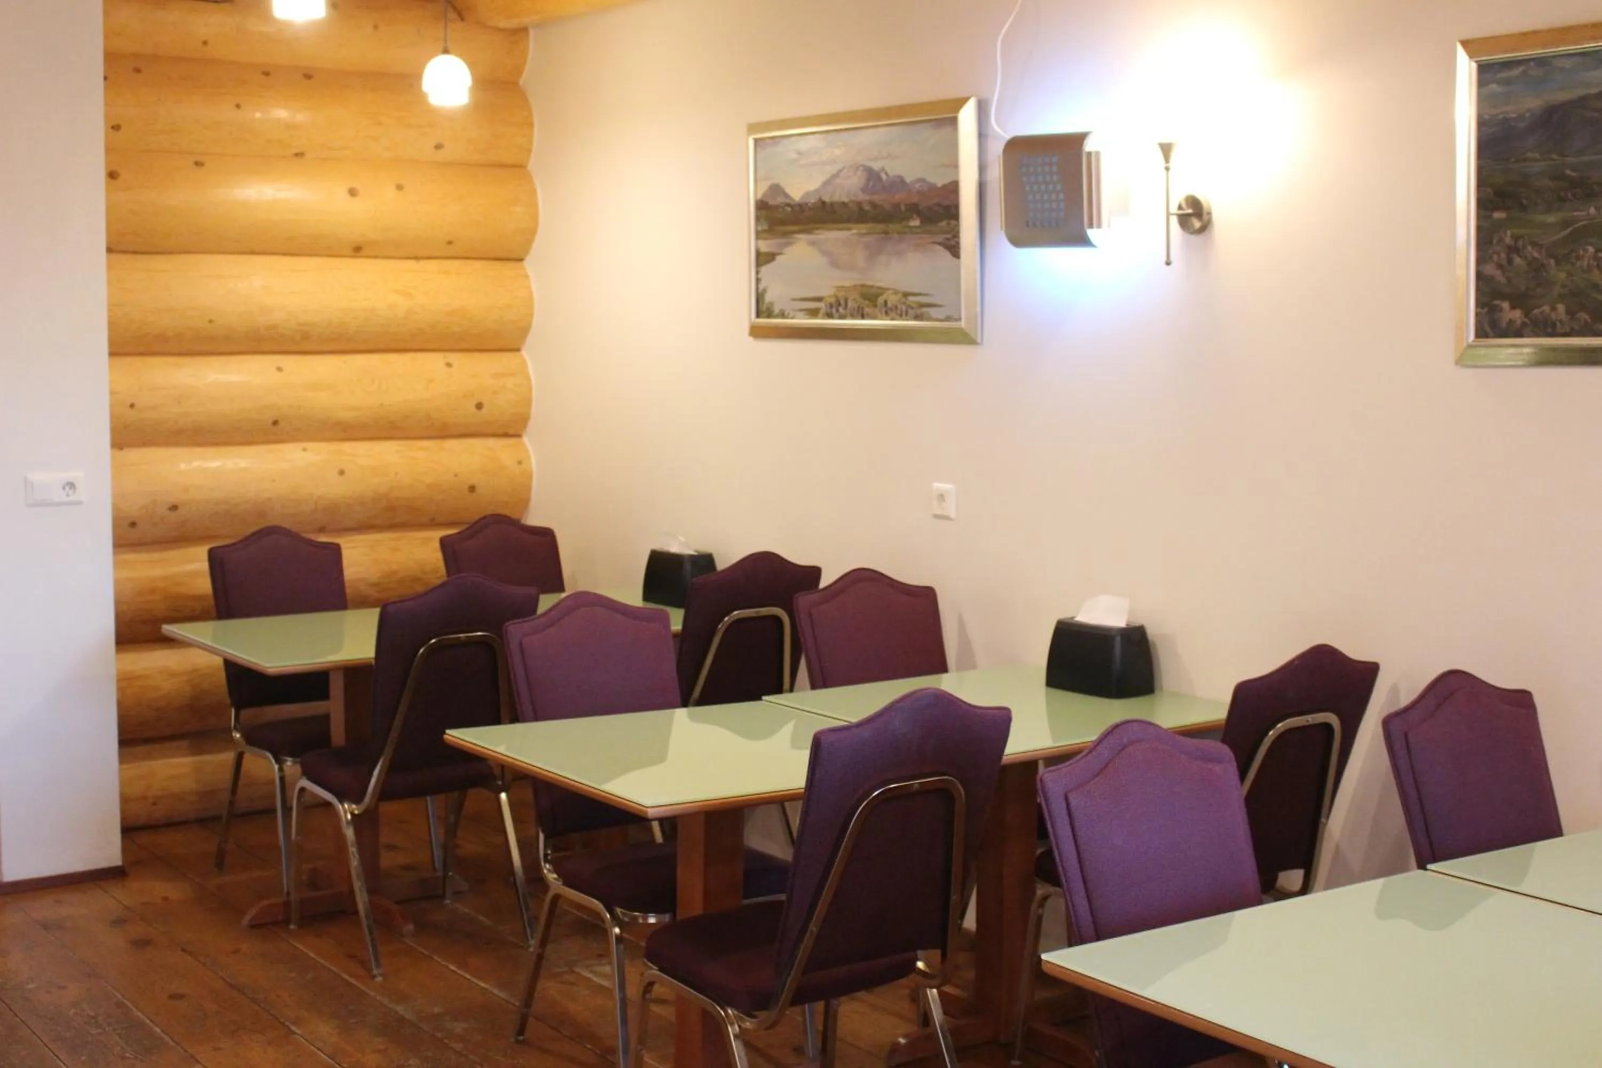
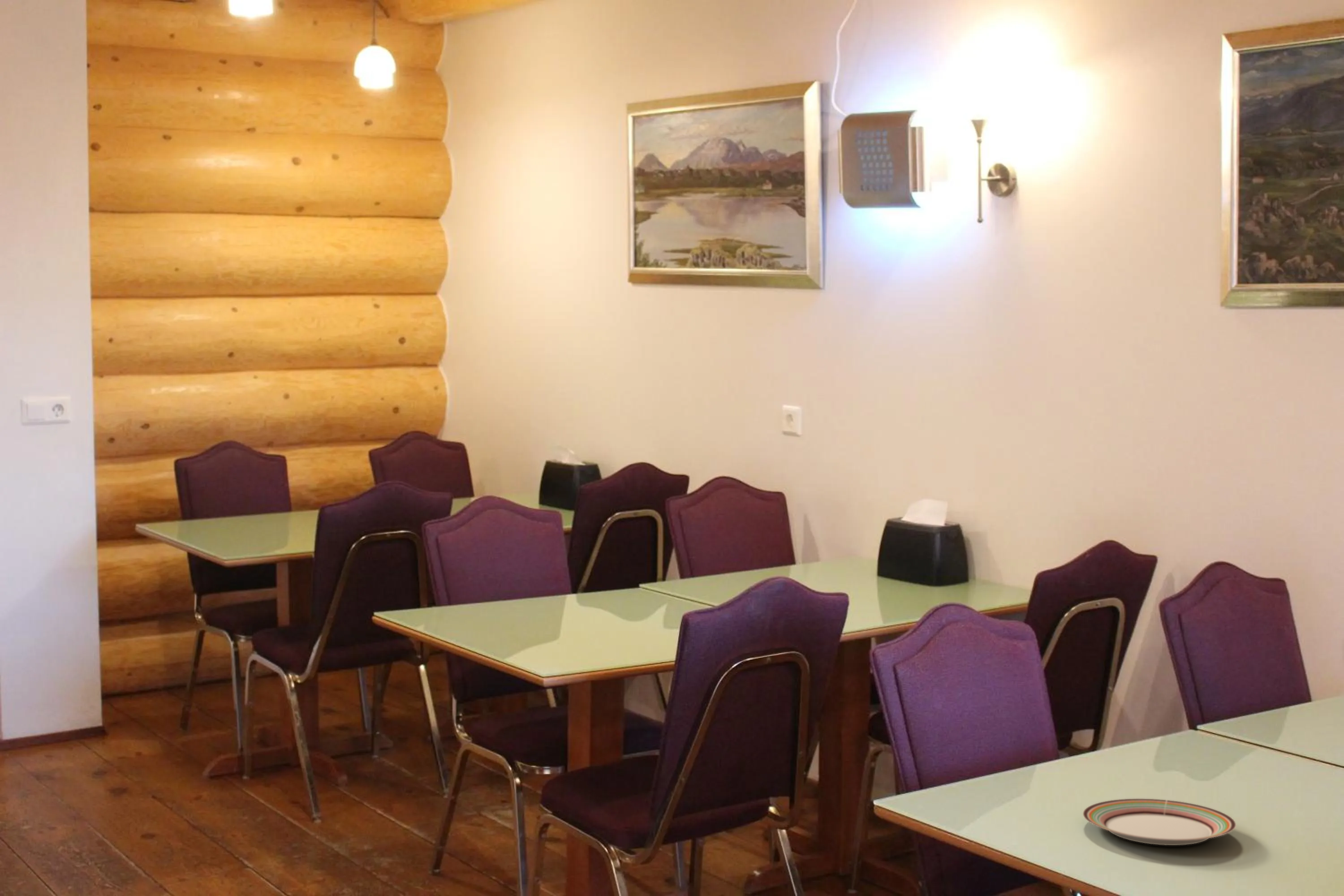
+ plate (1158, 824)
